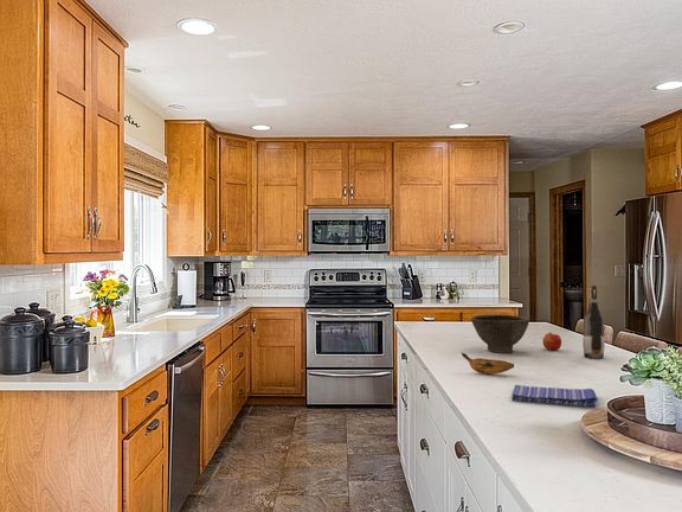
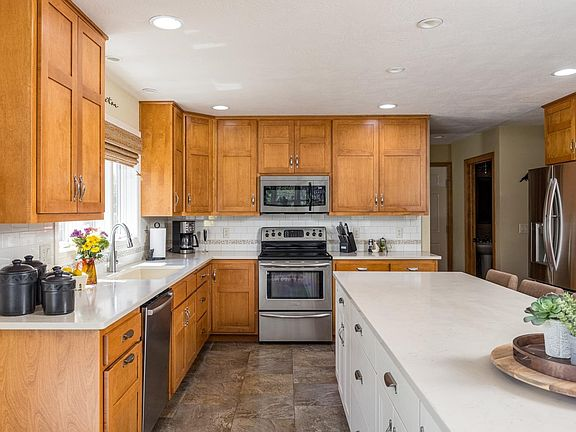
- dish towel (553, 392)
- bowl (500, 333)
- wine bottle (593, 320)
- banana (487, 363)
- apple (552, 340)
